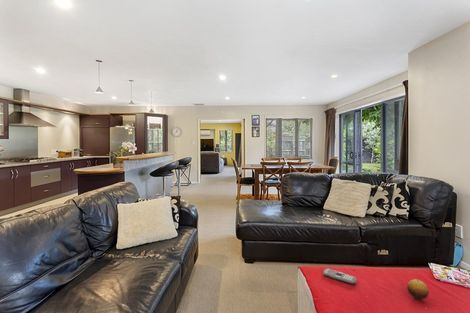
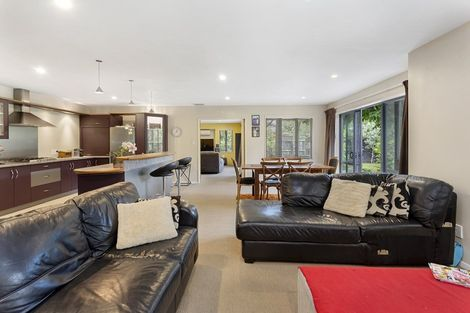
- remote control (339, 276)
- fruit (417, 289)
